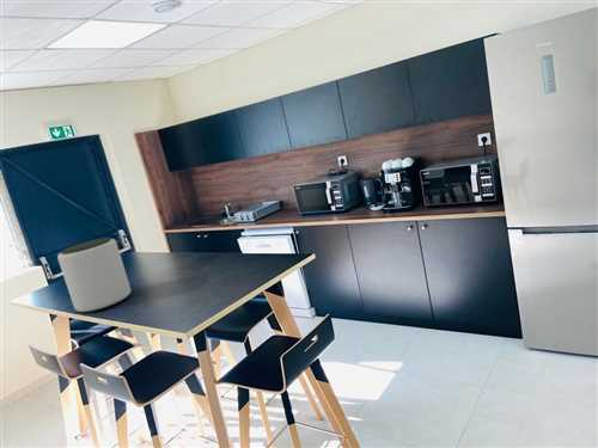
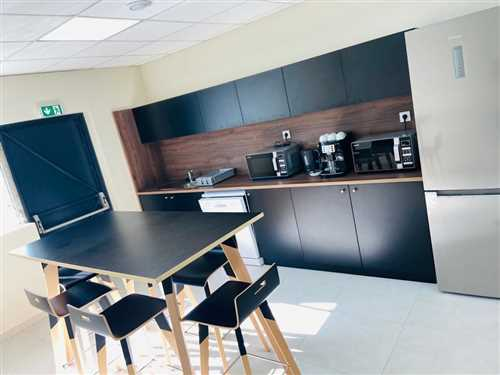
- plant pot (94, 274)
